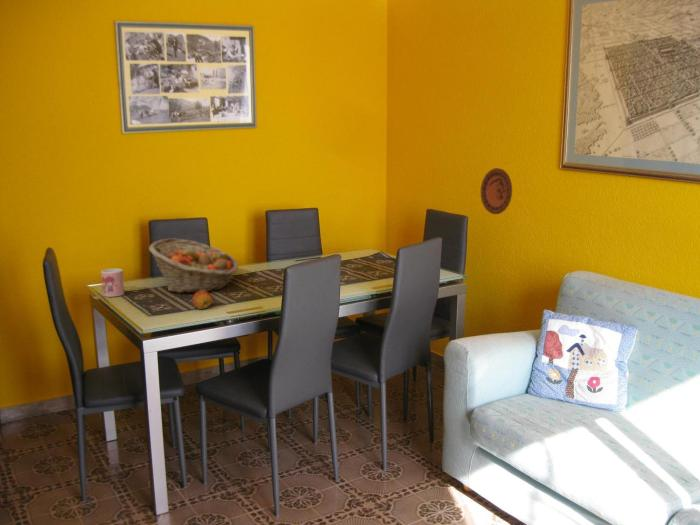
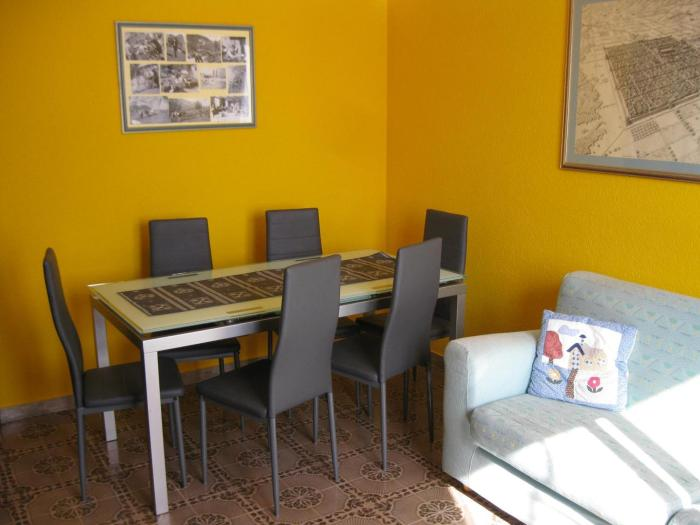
- fruit (202, 299)
- fruit basket (194, 263)
- decorative plate (496, 191)
- mug (111, 281)
